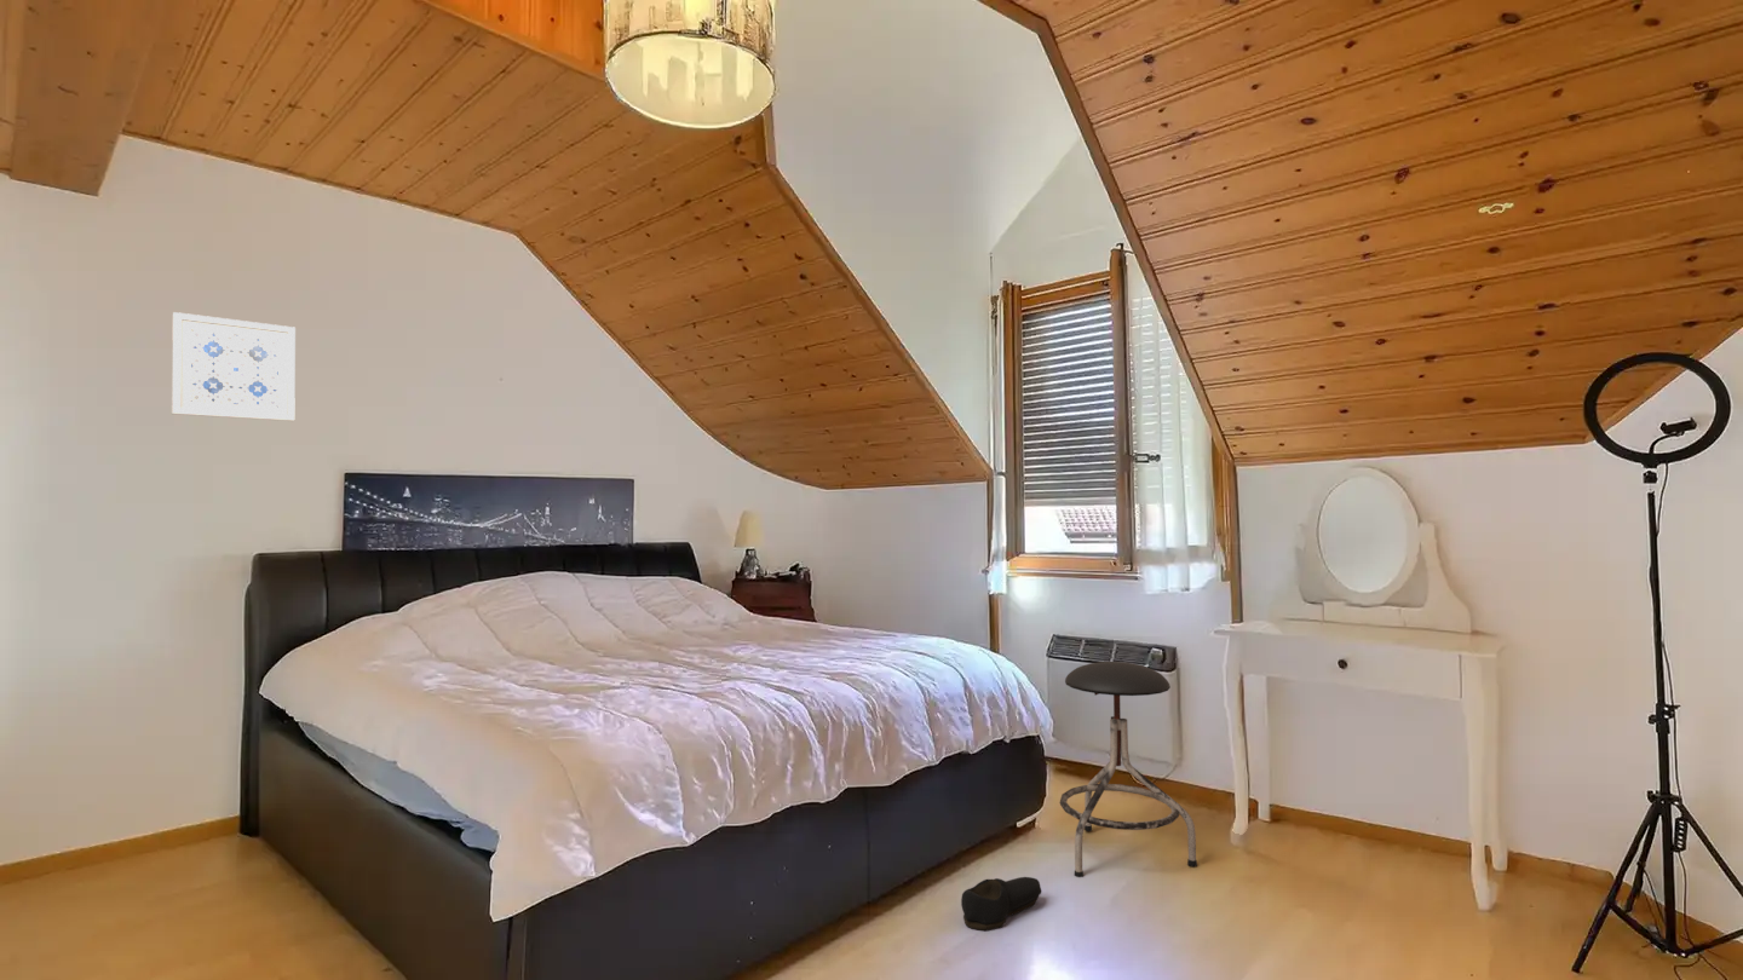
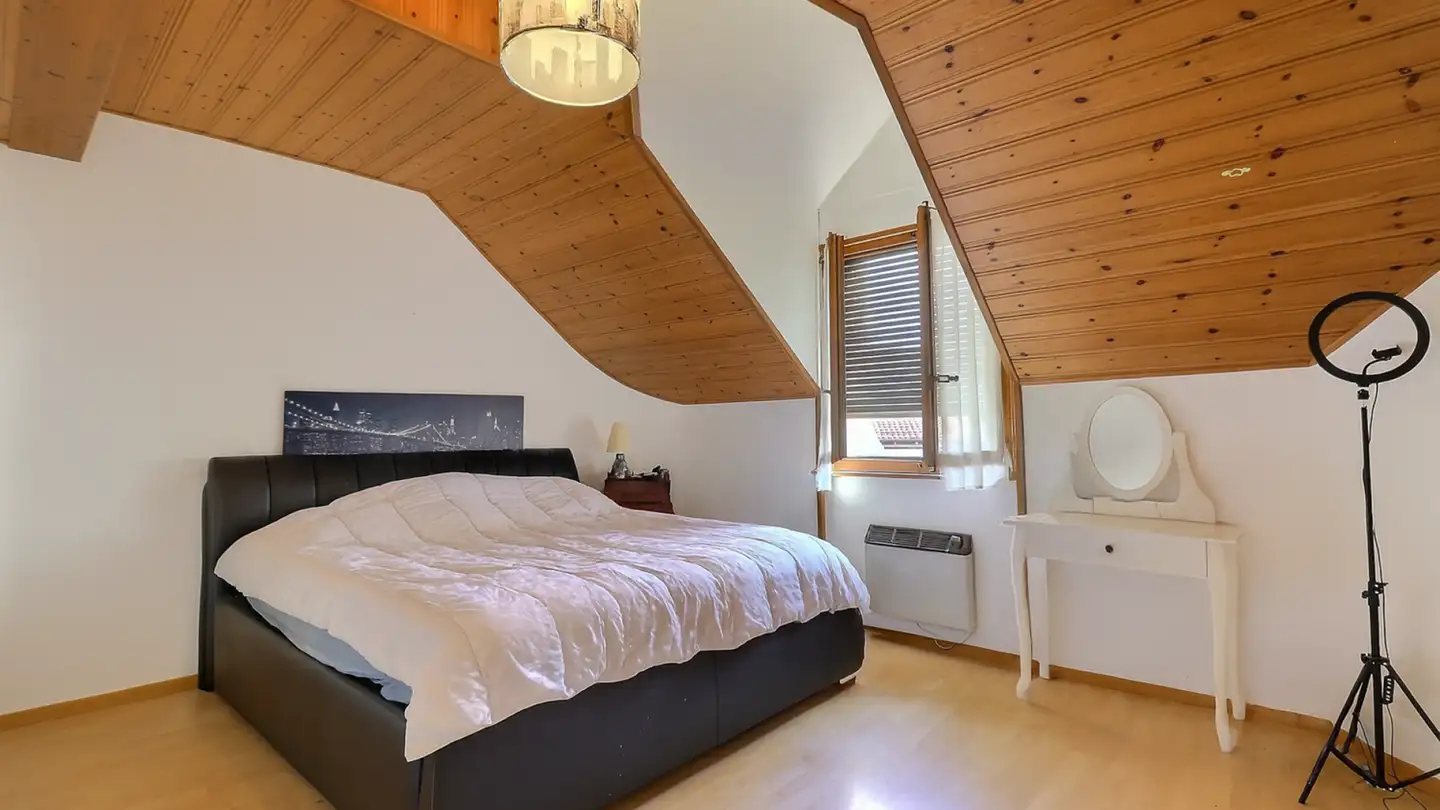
- wall art (235, 368)
- shoe (1003, 894)
- stool (1126, 760)
